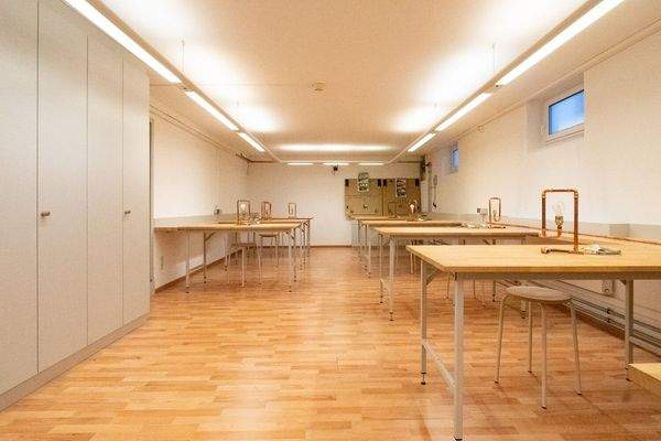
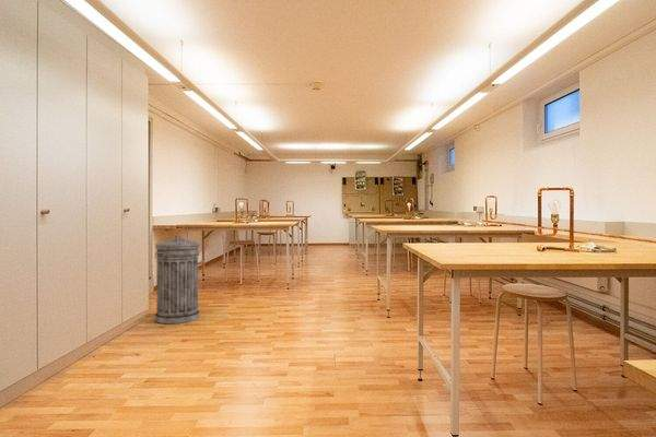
+ trash can (177, 276)
